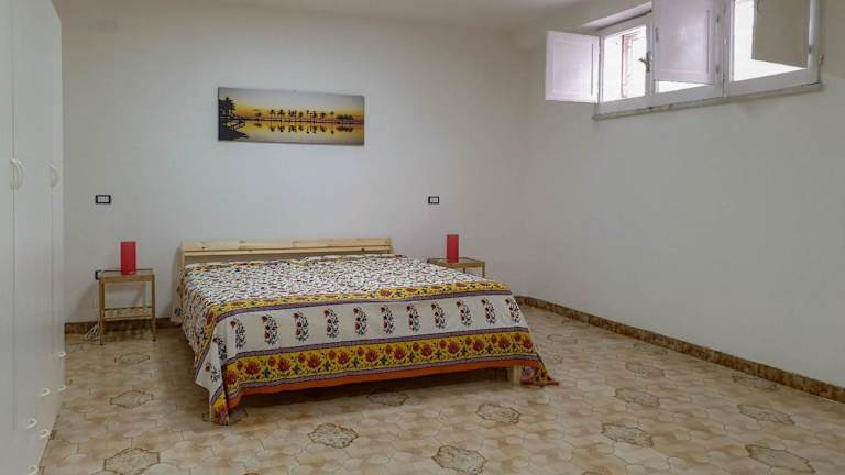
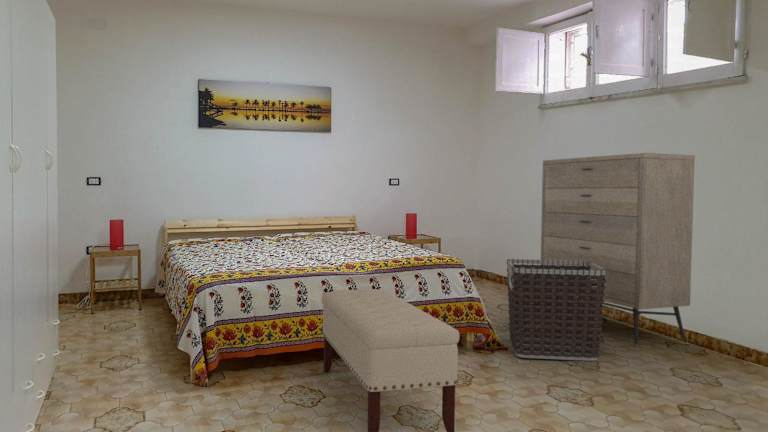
+ bench (380, 352)
+ clothes hamper (552, 306)
+ dresser (609, 242)
